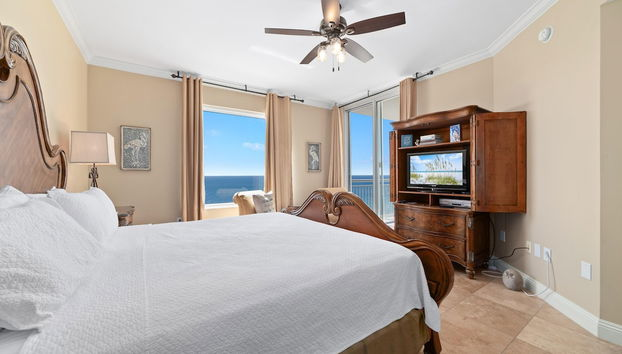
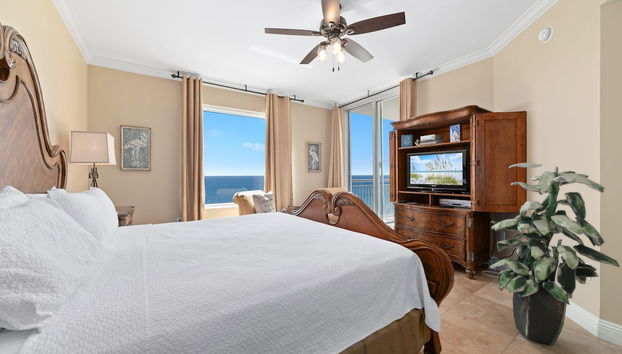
+ indoor plant (539, 248)
